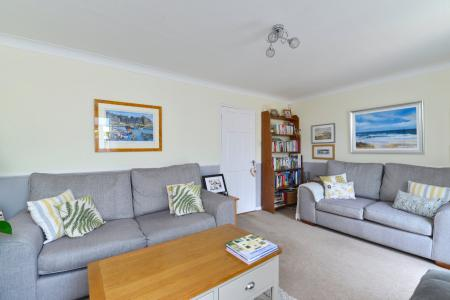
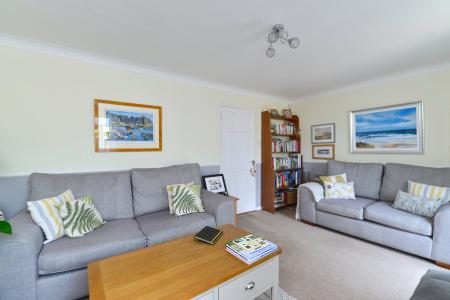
+ notepad (209, 234)
